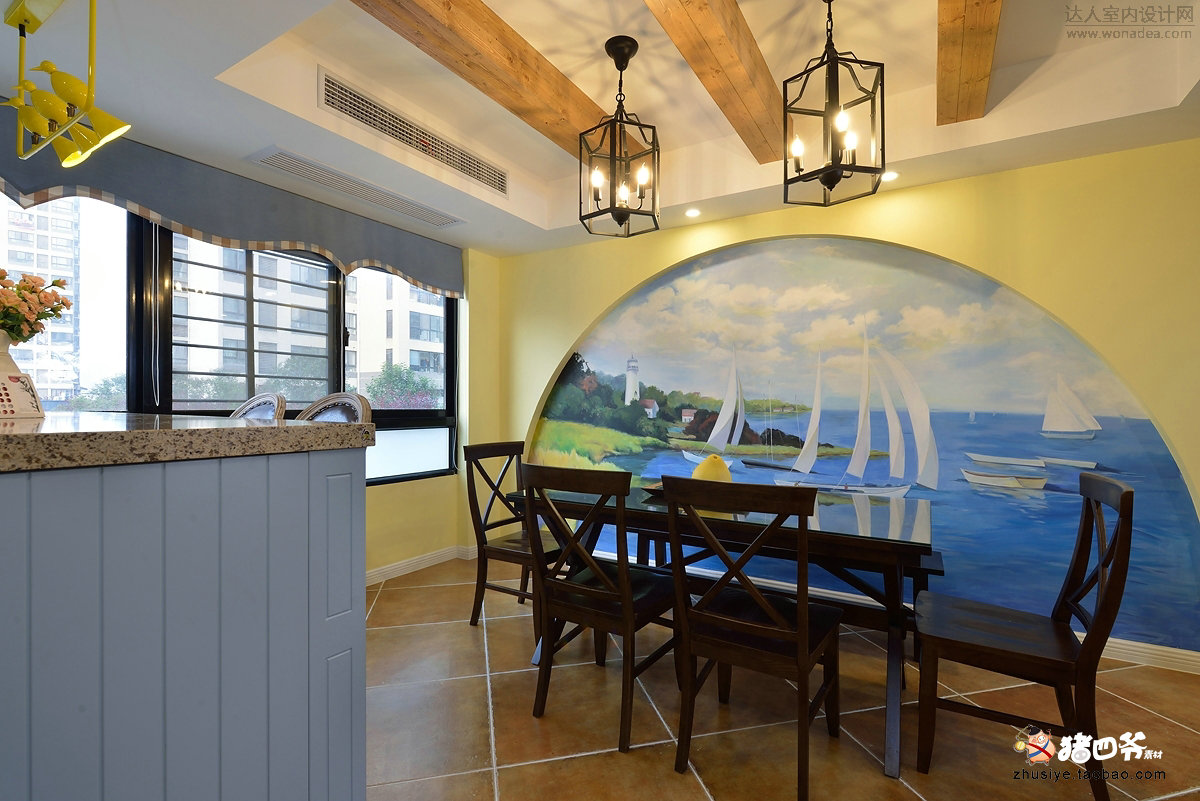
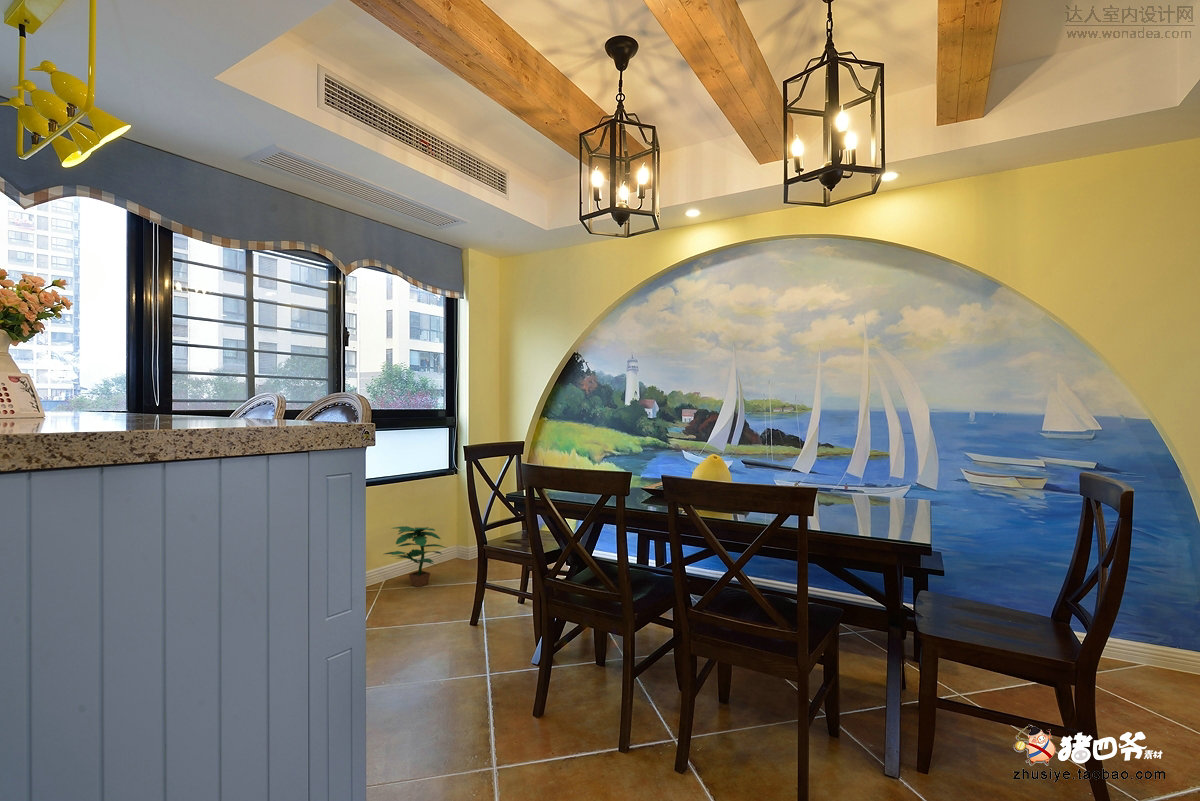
+ potted plant (415, 555)
